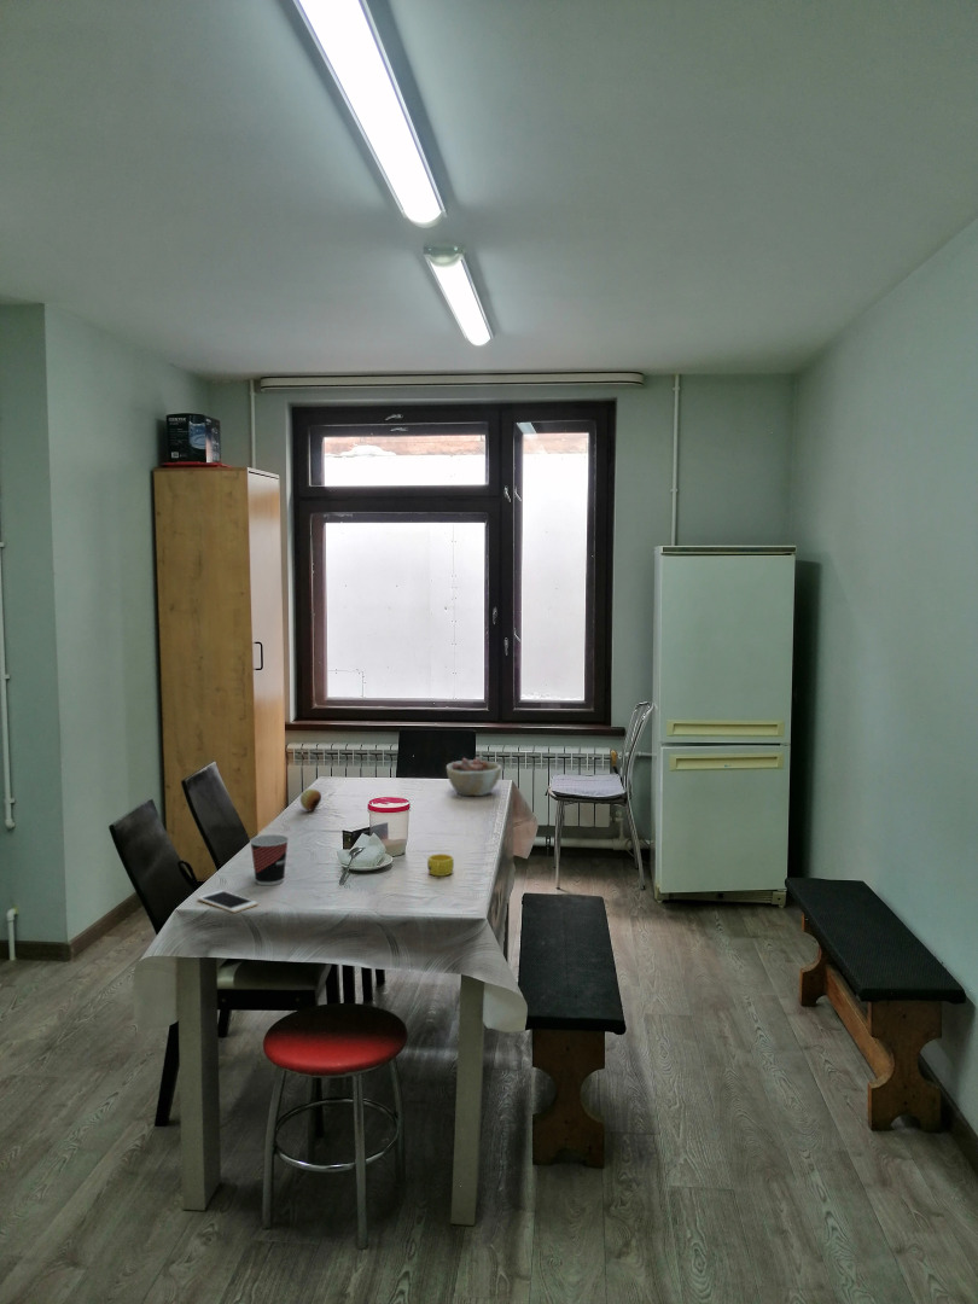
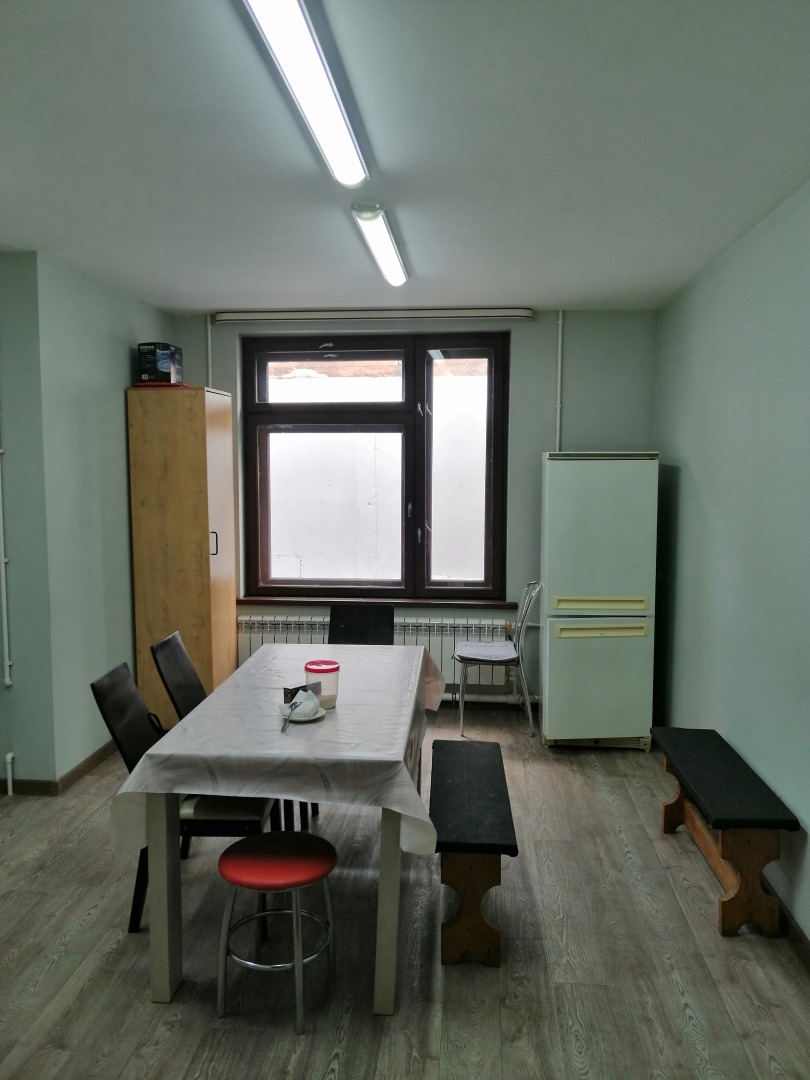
- cell phone (227, 901)
- fruit (310, 799)
- cup (439, 866)
- bowl (473, 774)
- cup (269, 860)
